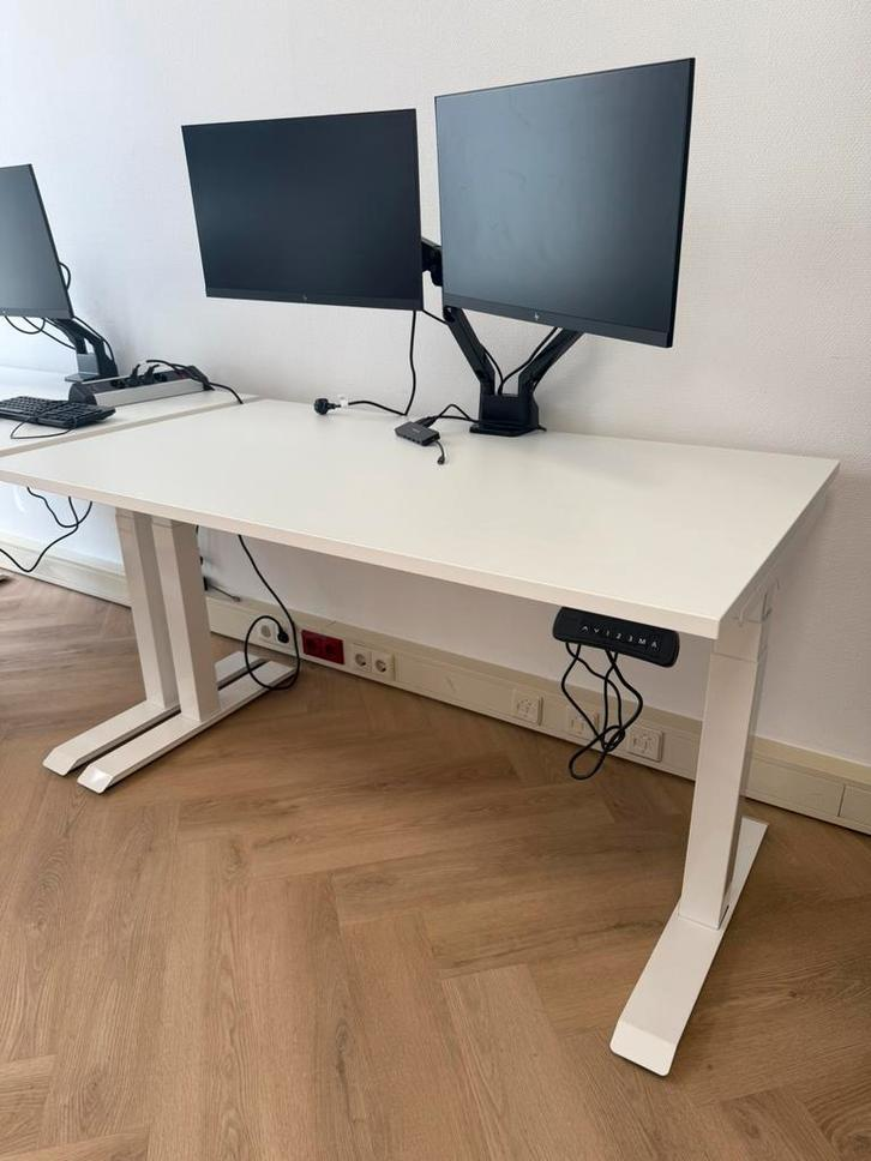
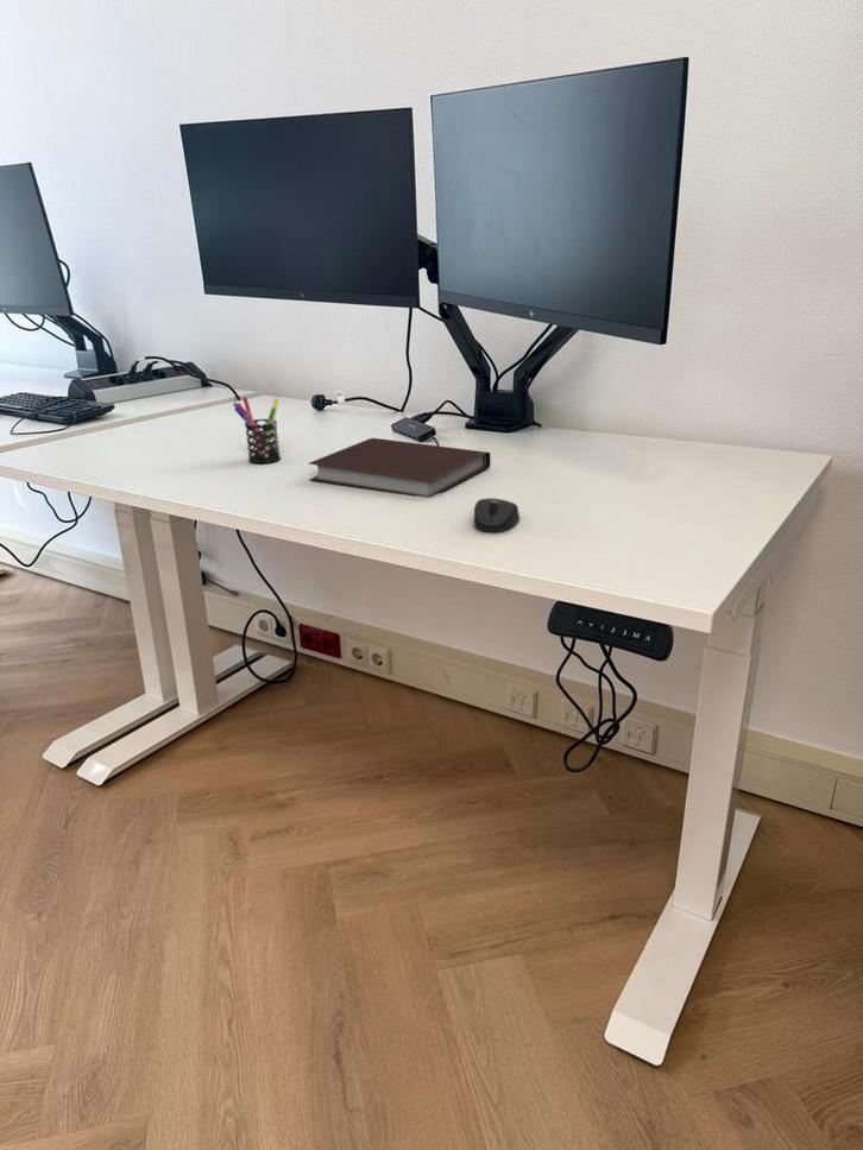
+ pen holder (262, 428)
+ notebook (401, 465)
+ mouse (497, 510)
